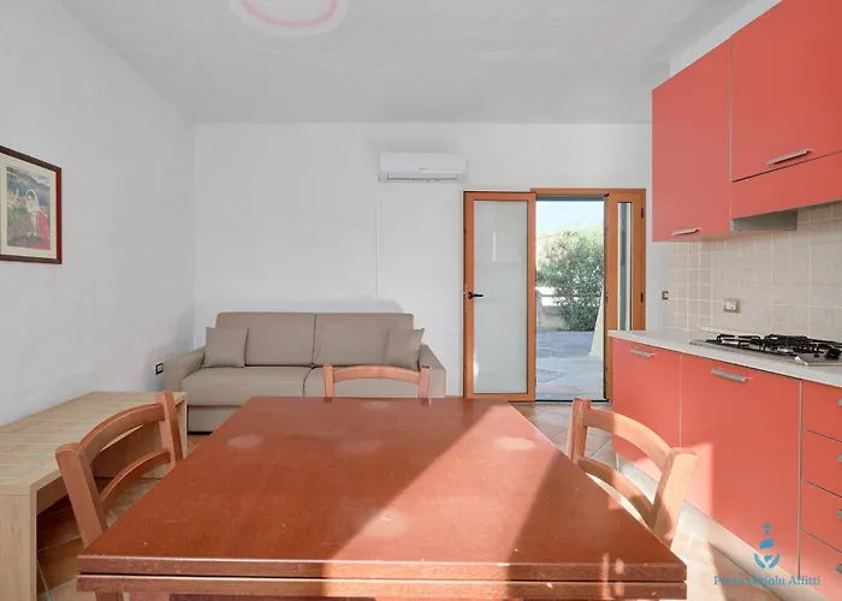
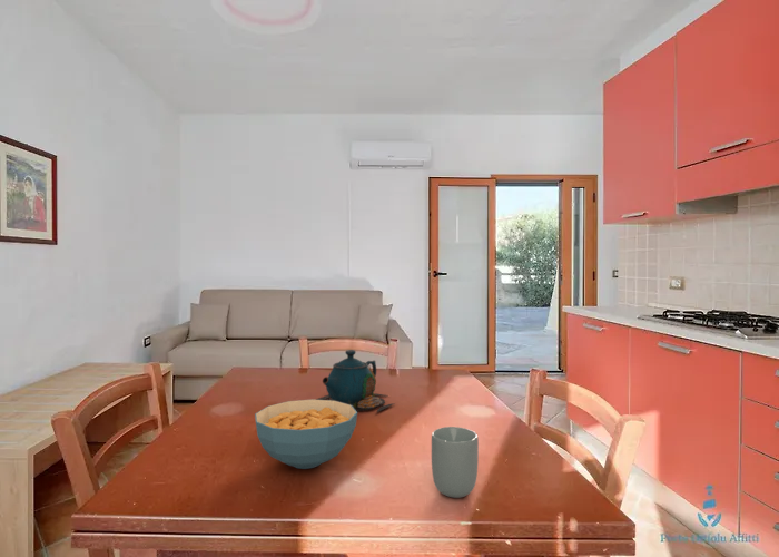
+ cereal bowl (306, 438)
+ teapot (354, 375)
+ cup (454, 462)
